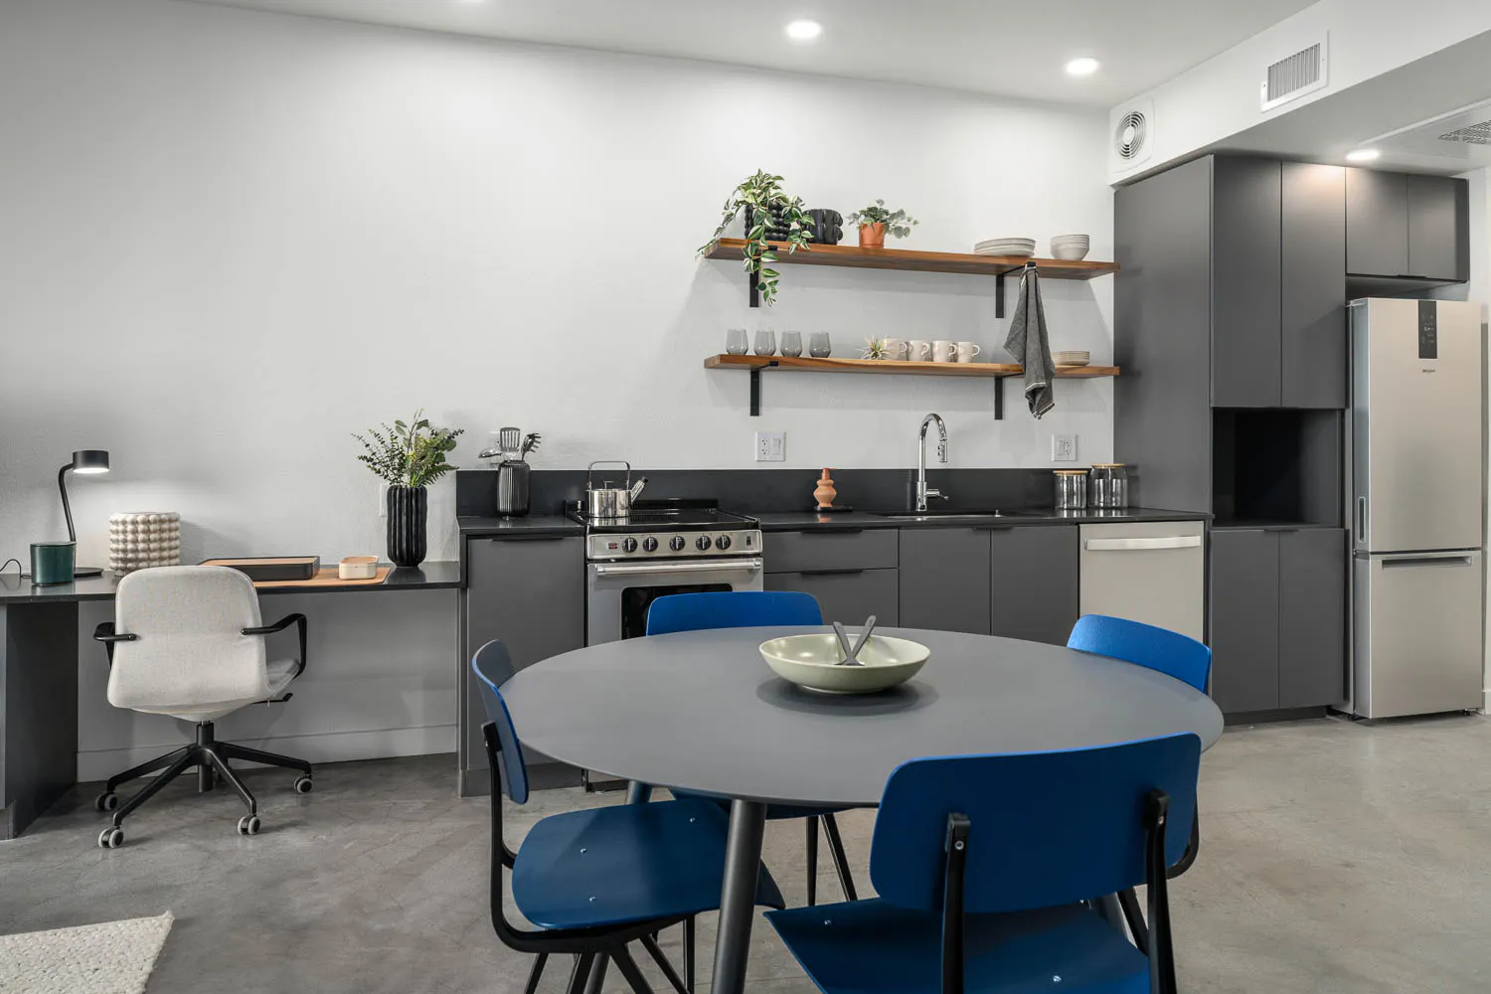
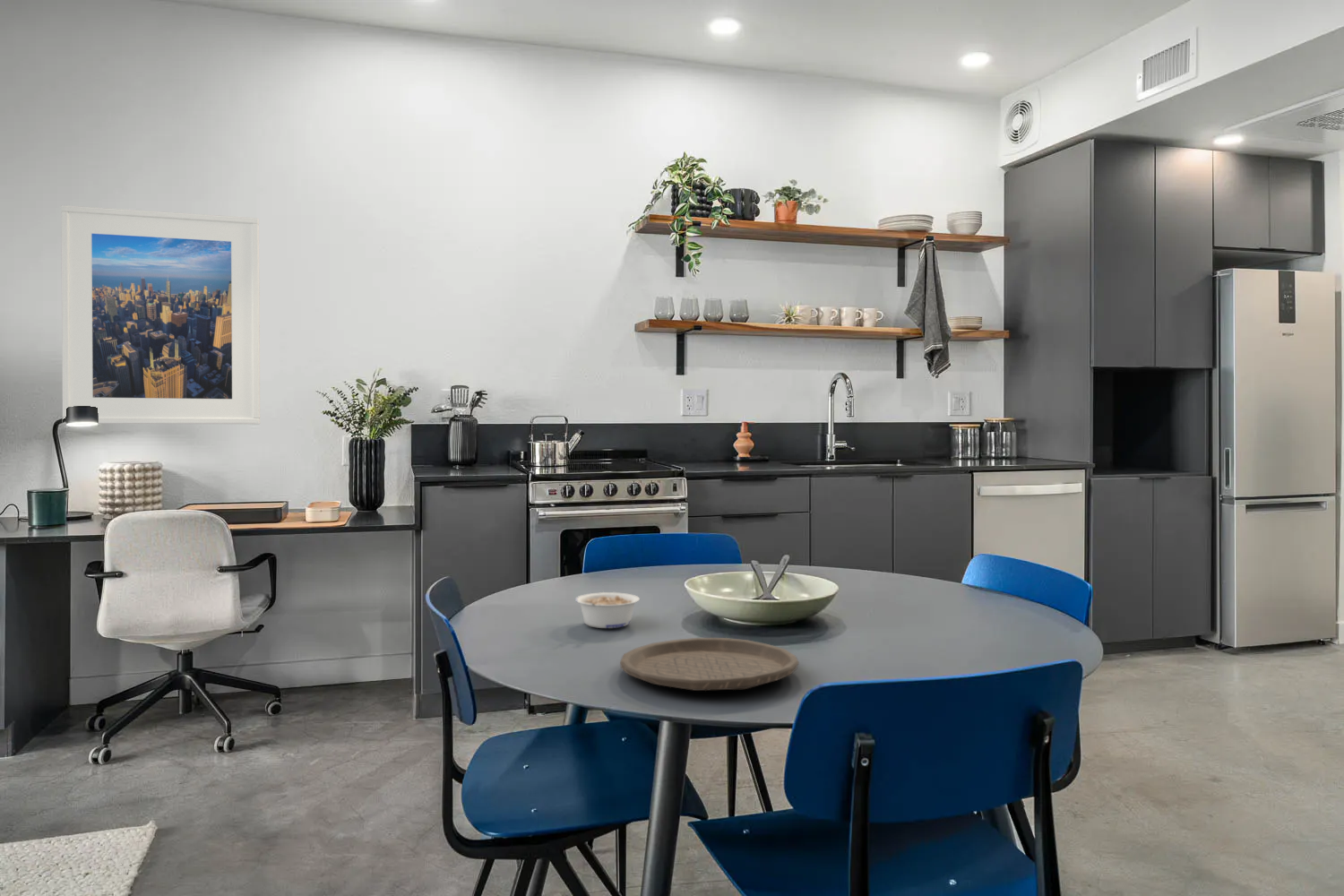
+ legume (607, 608)
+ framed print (163, 318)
+ plate (709, 664)
